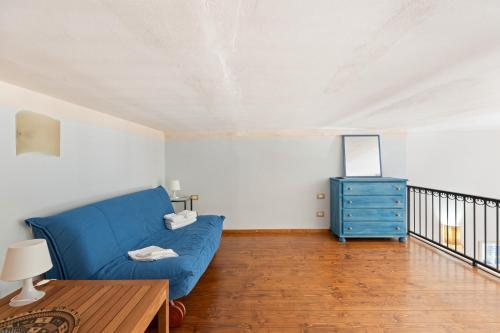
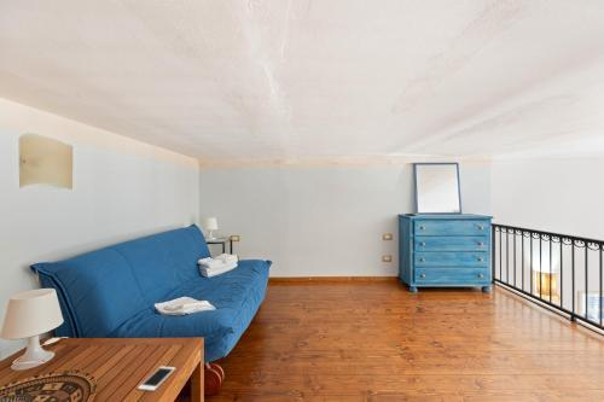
+ cell phone (157, 377)
